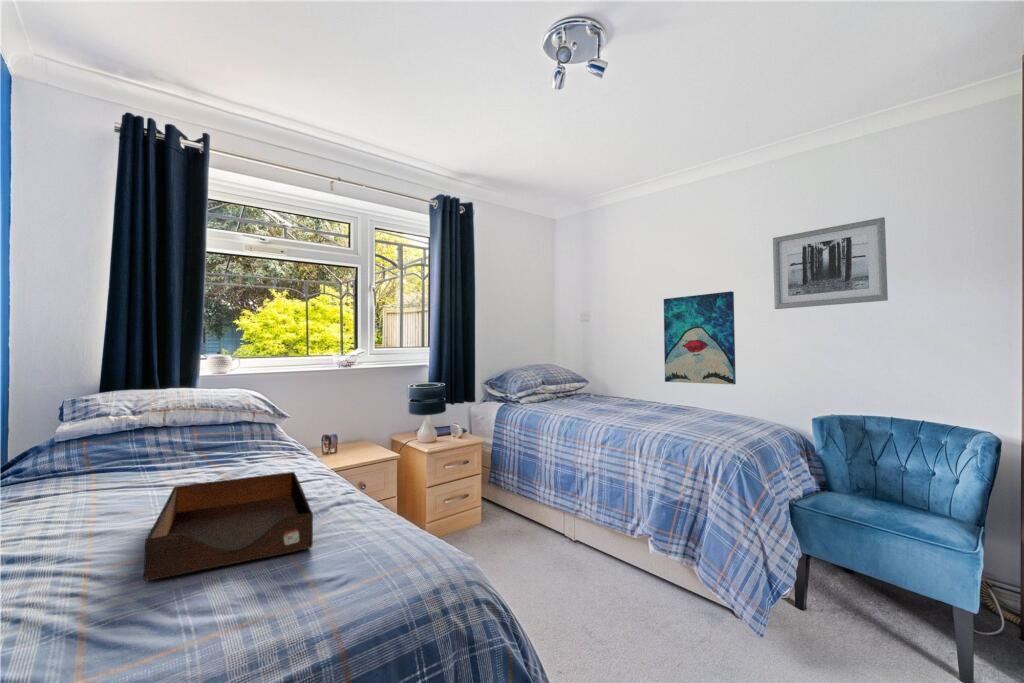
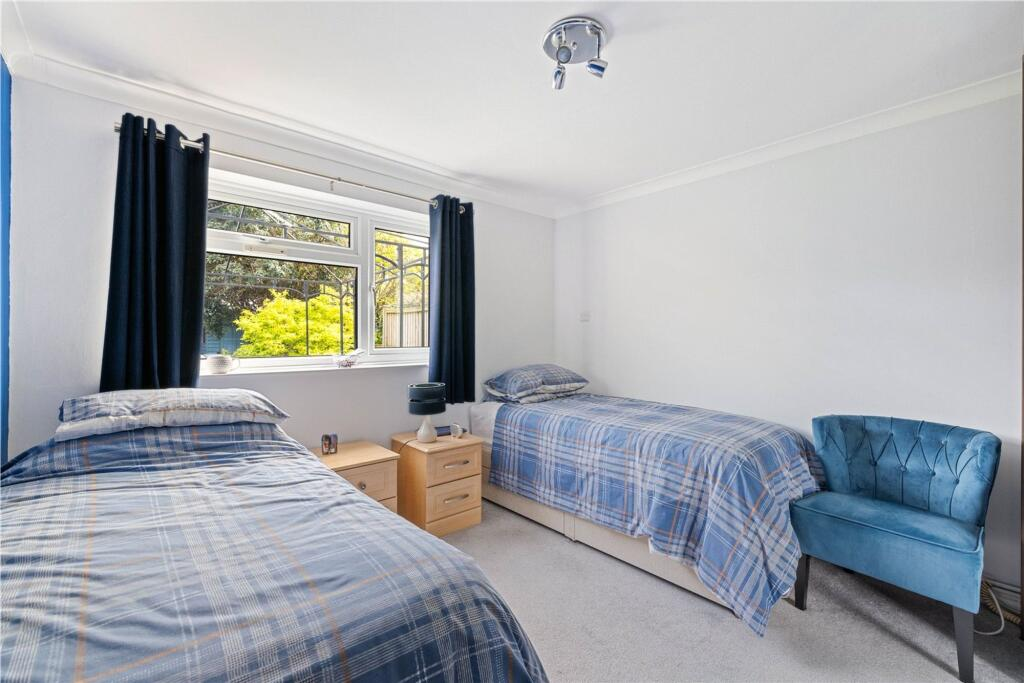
- tray (236, 514)
- wall art (697, 339)
- wall art (825, 266)
